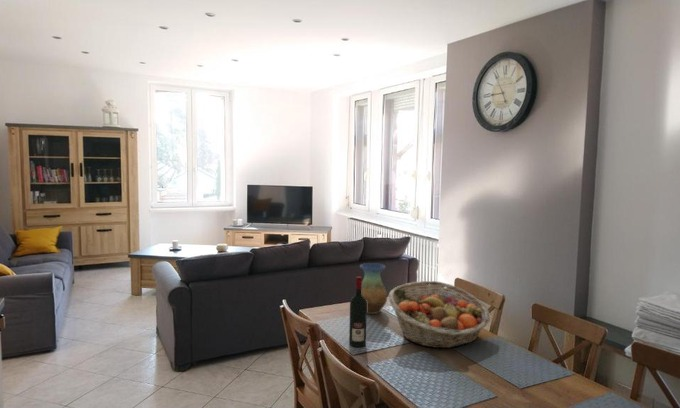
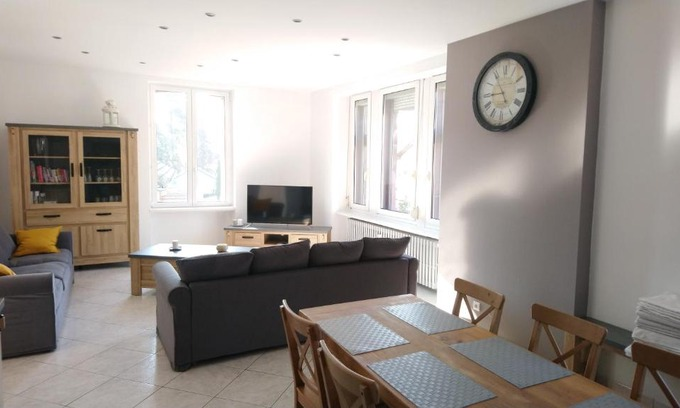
- vase (372, 288)
- fruit basket (438, 312)
- alcohol (358, 310)
